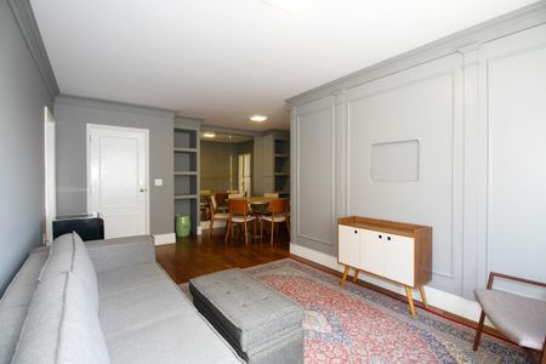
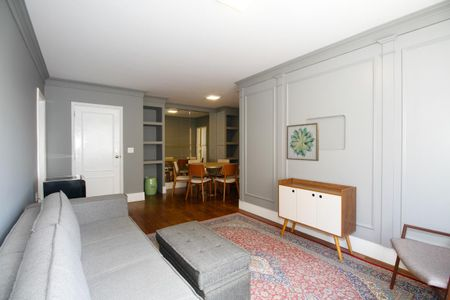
+ wall art (301, 142)
